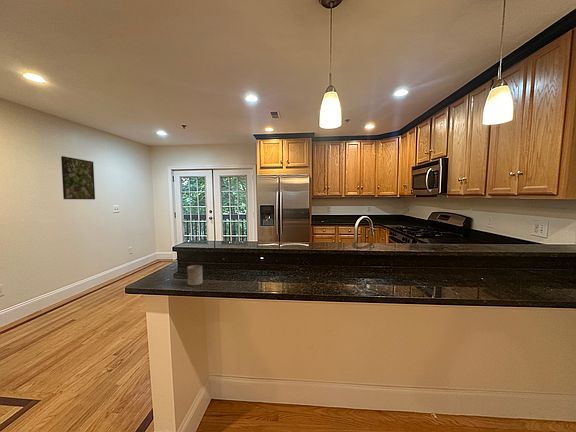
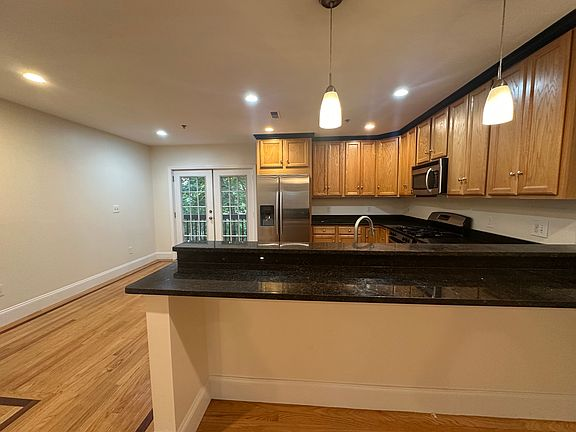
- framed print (79, 179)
- cup (196, 274)
